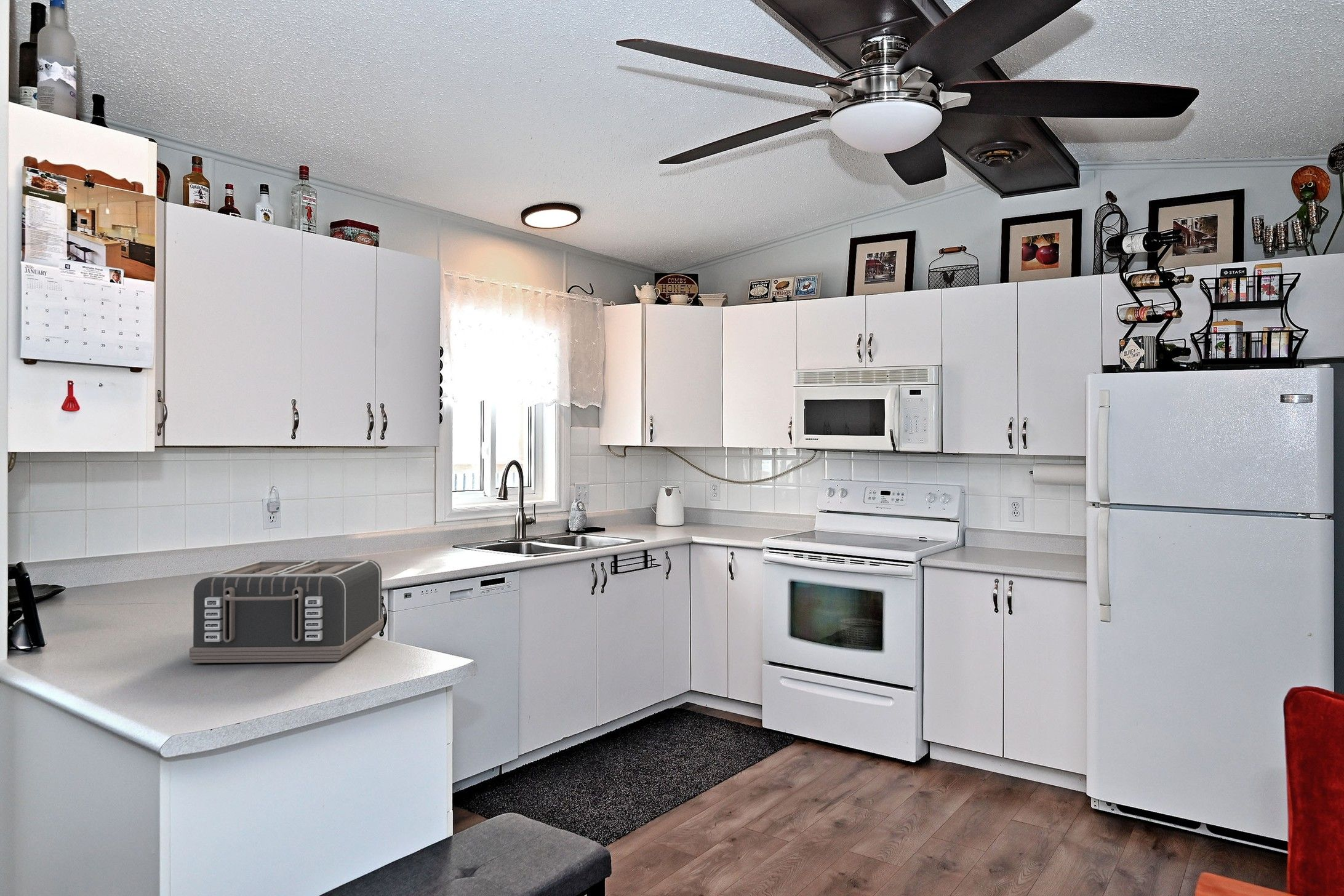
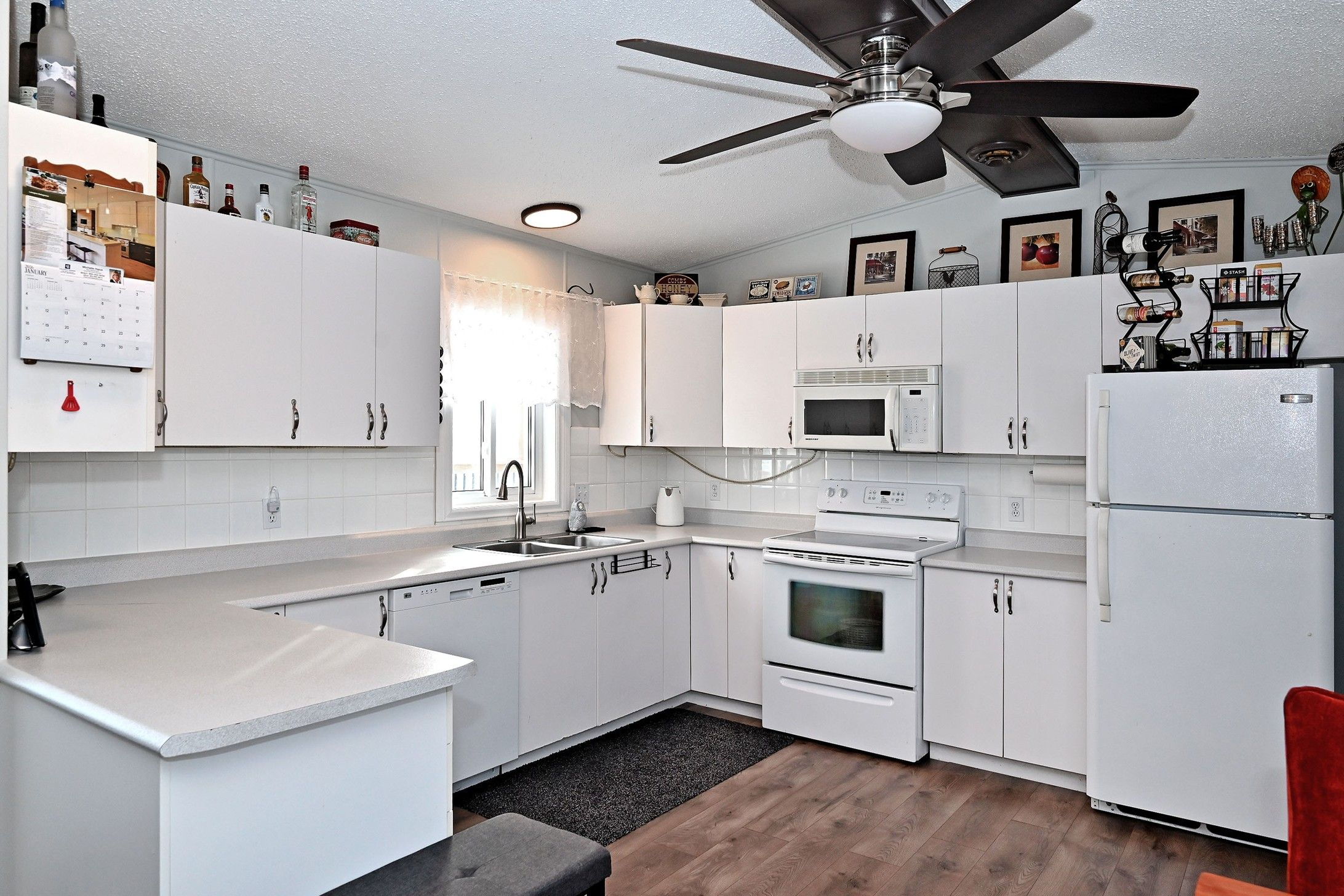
- toaster (290, 607)
